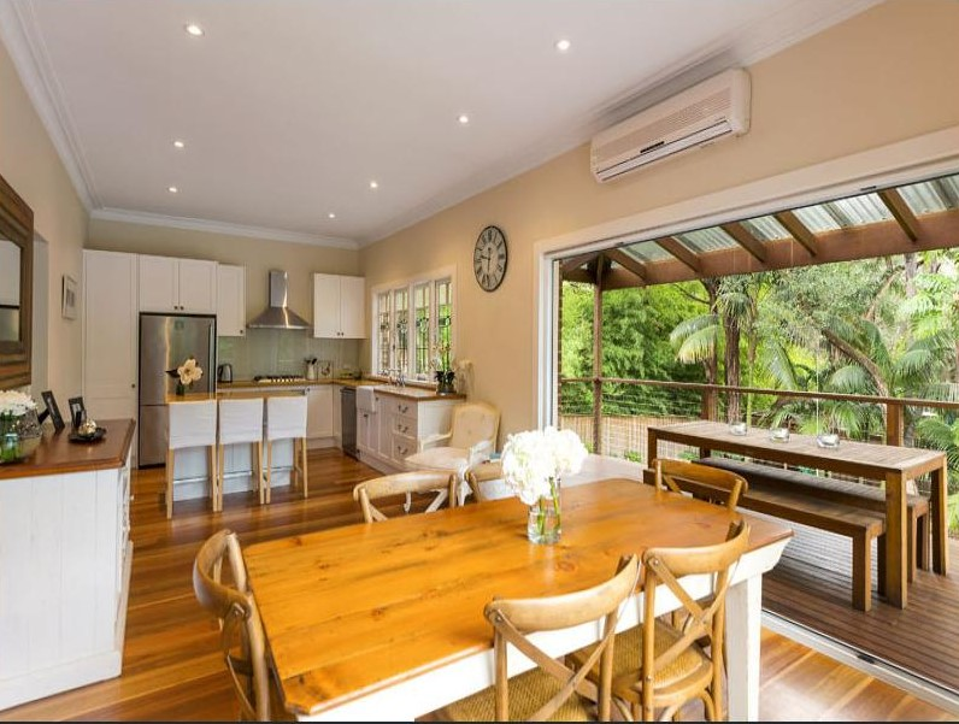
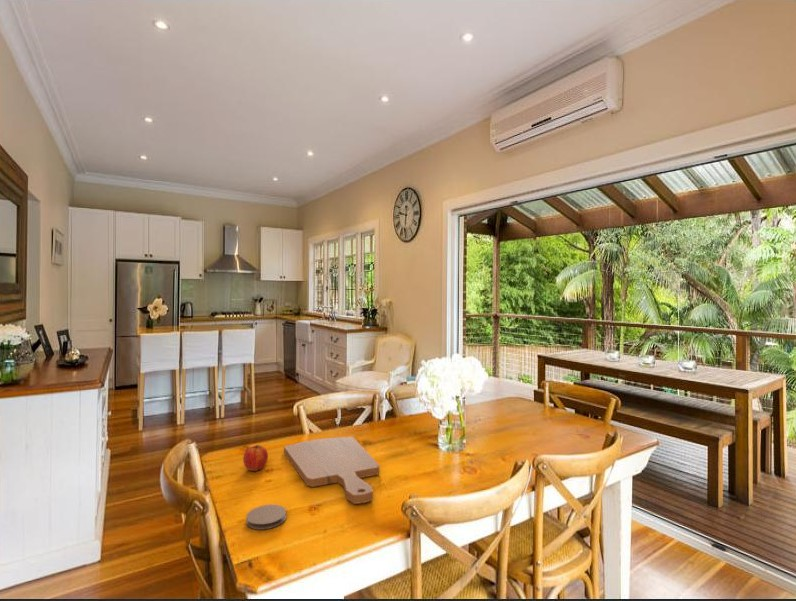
+ coaster (266, 516)
+ fruit (255, 456)
+ cutting board (333, 461)
